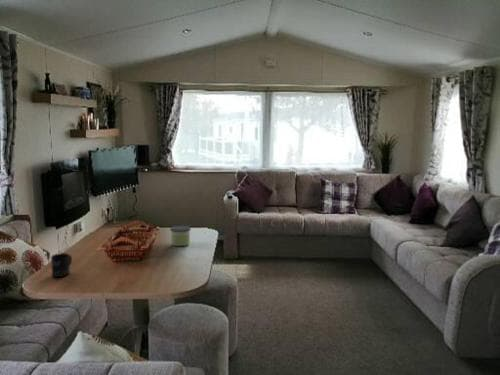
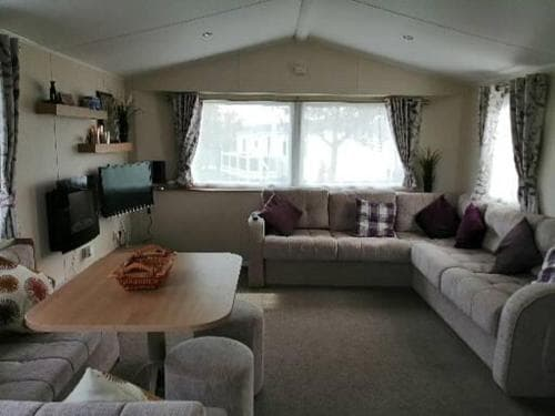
- mug (63, 264)
- candle (180, 236)
